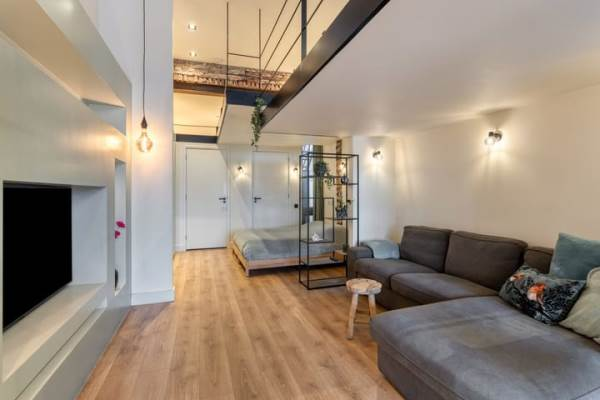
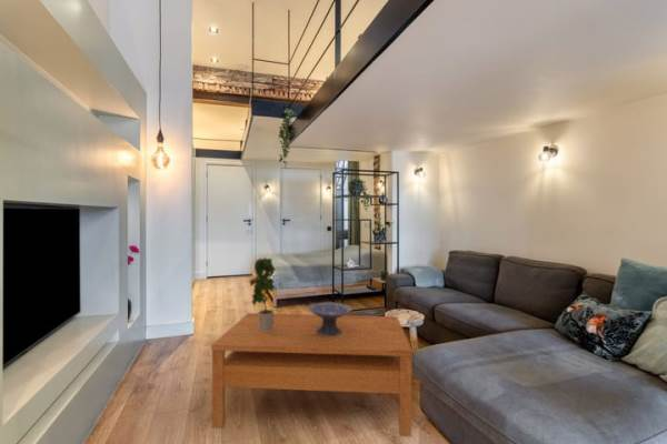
+ decorative bowl (329, 319)
+ potted plant (263, 293)
+ coffee table (316, 364)
